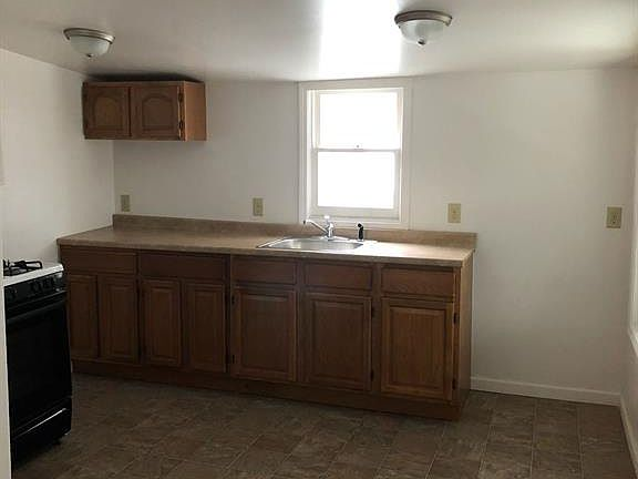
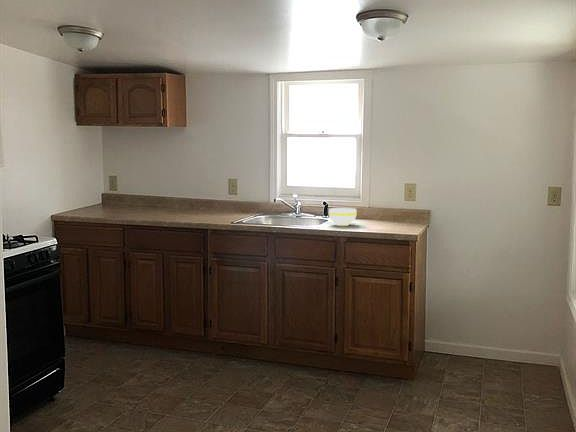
+ bowl (342, 216)
